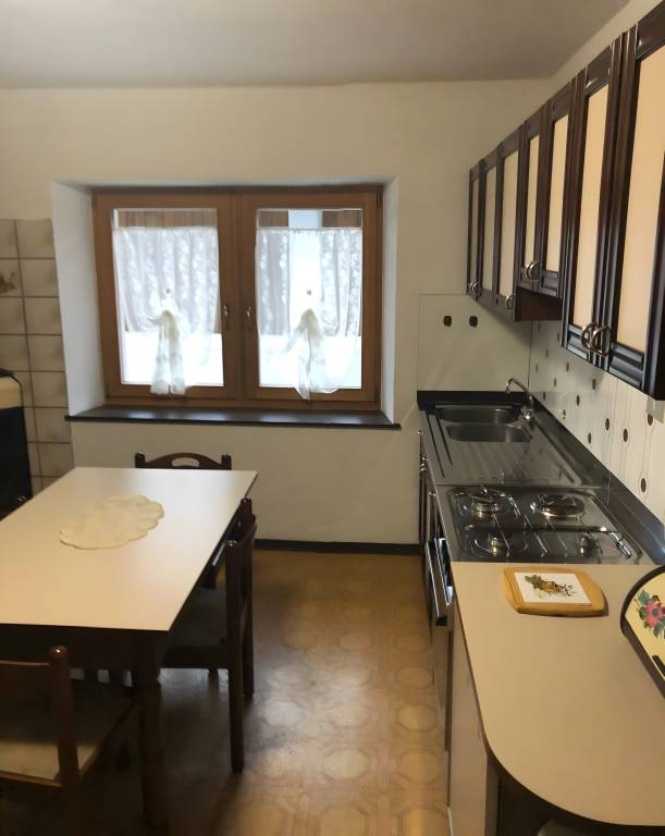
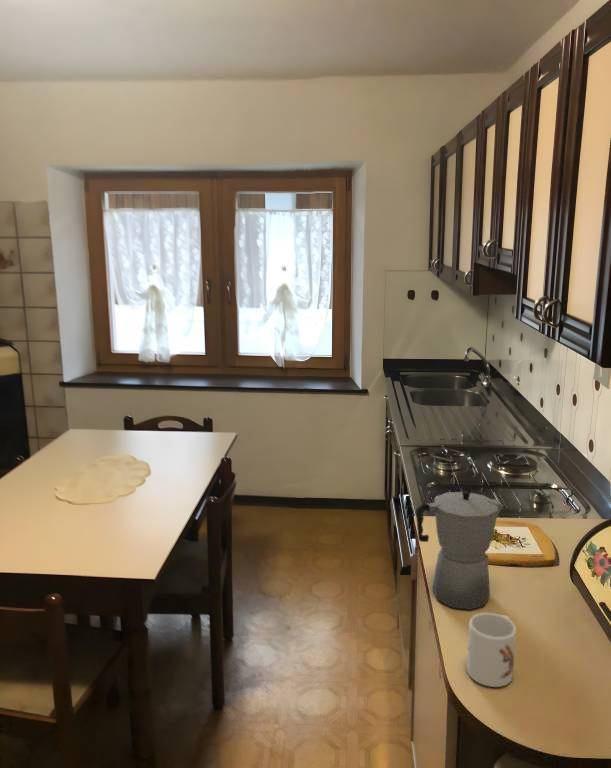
+ moka pot (458, 544)
+ mug (495, 644)
